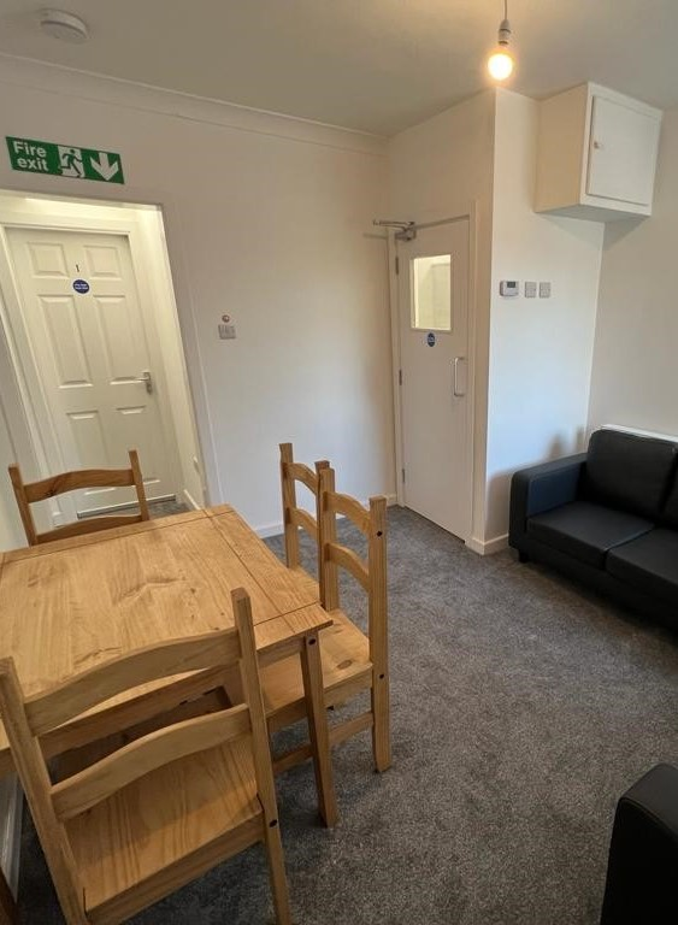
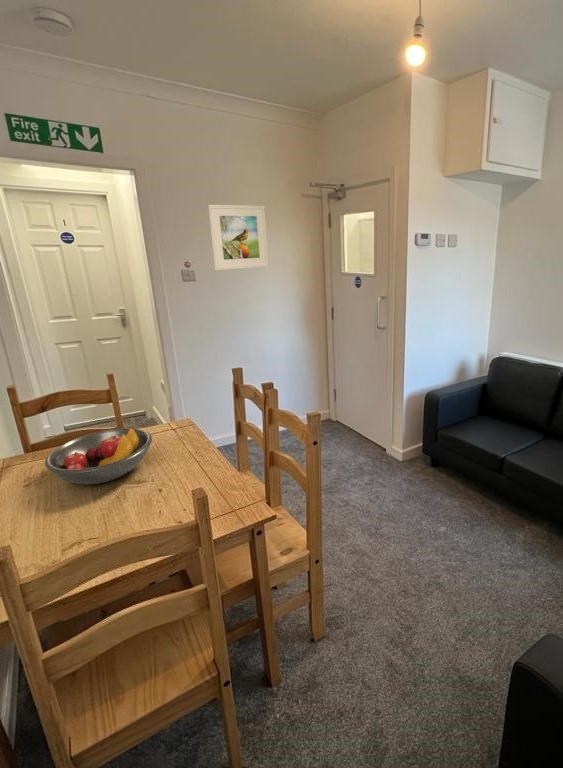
+ fruit bowl (102, 456)
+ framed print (240, 237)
